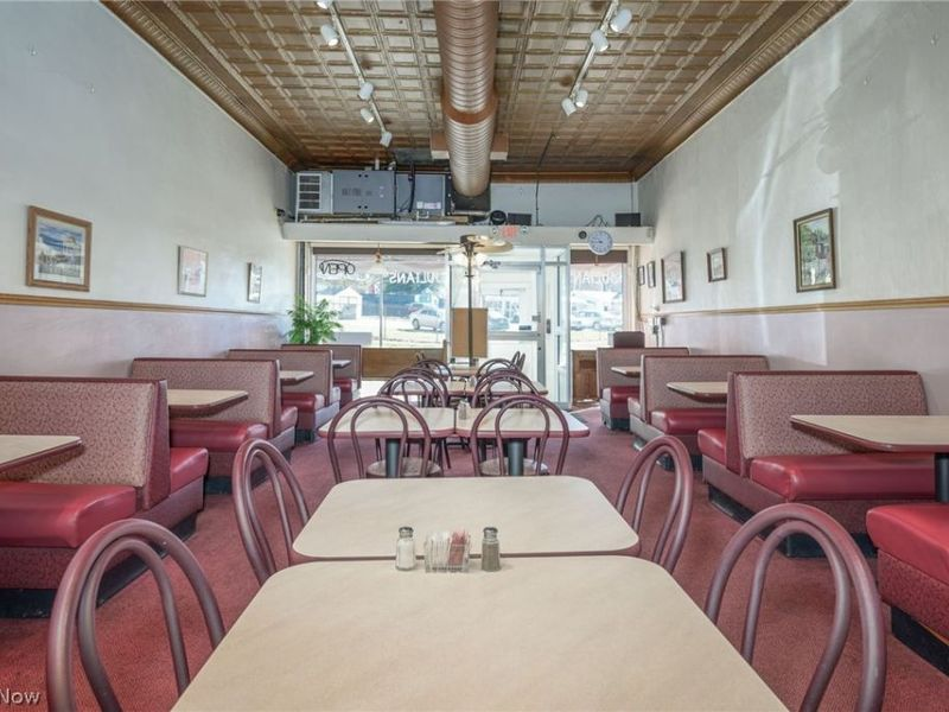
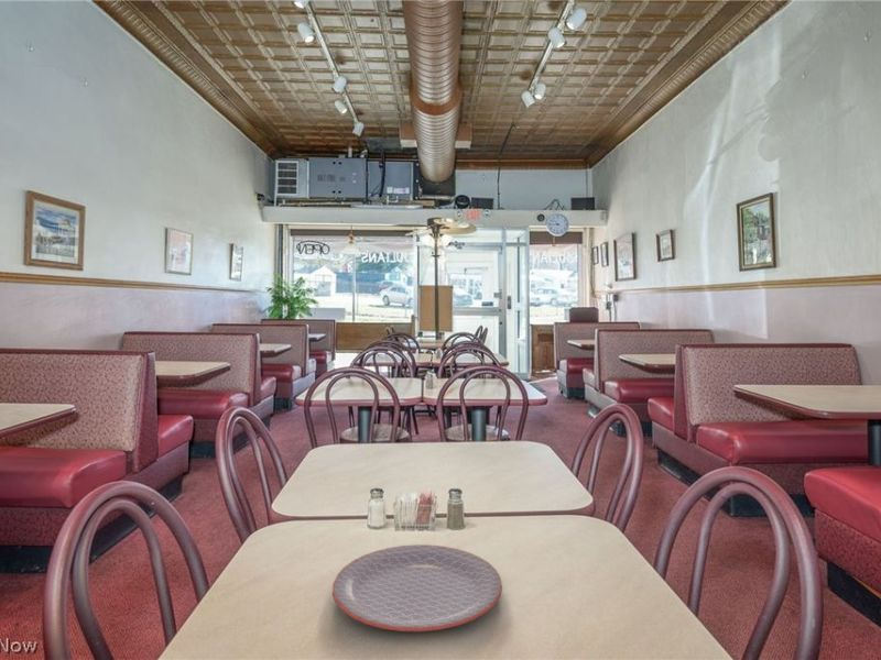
+ plate (417, 586)
